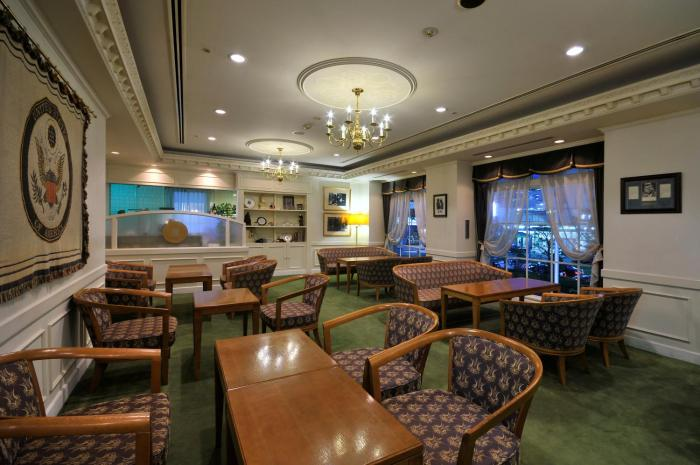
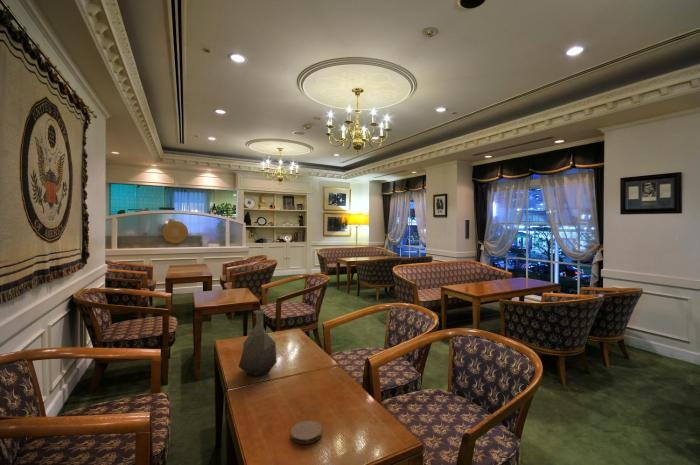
+ coaster (306, 431)
+ vase (258, 341)
